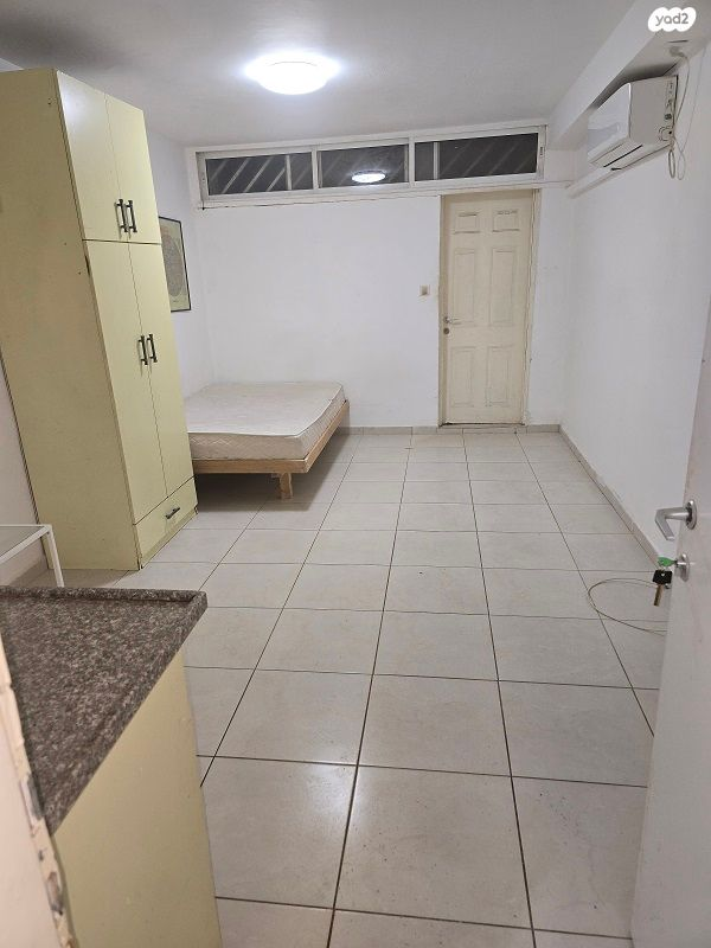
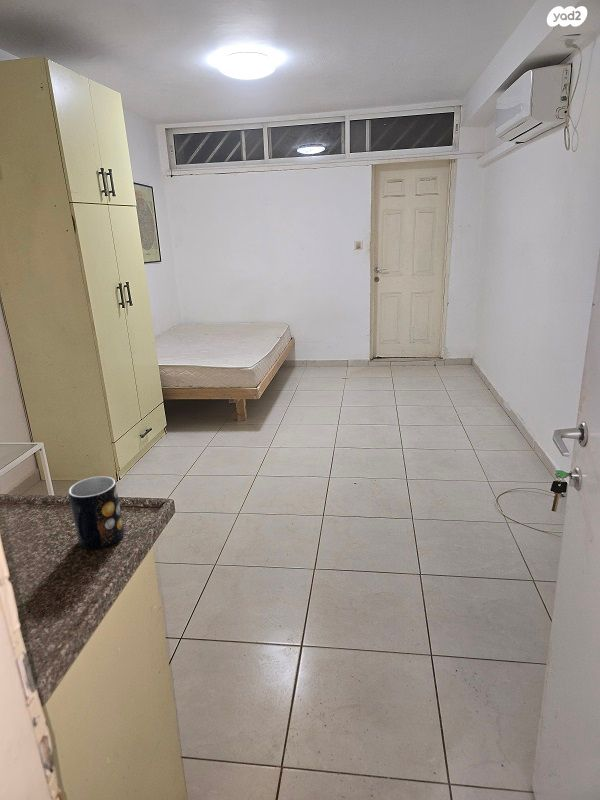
+ mug (96, 515)
